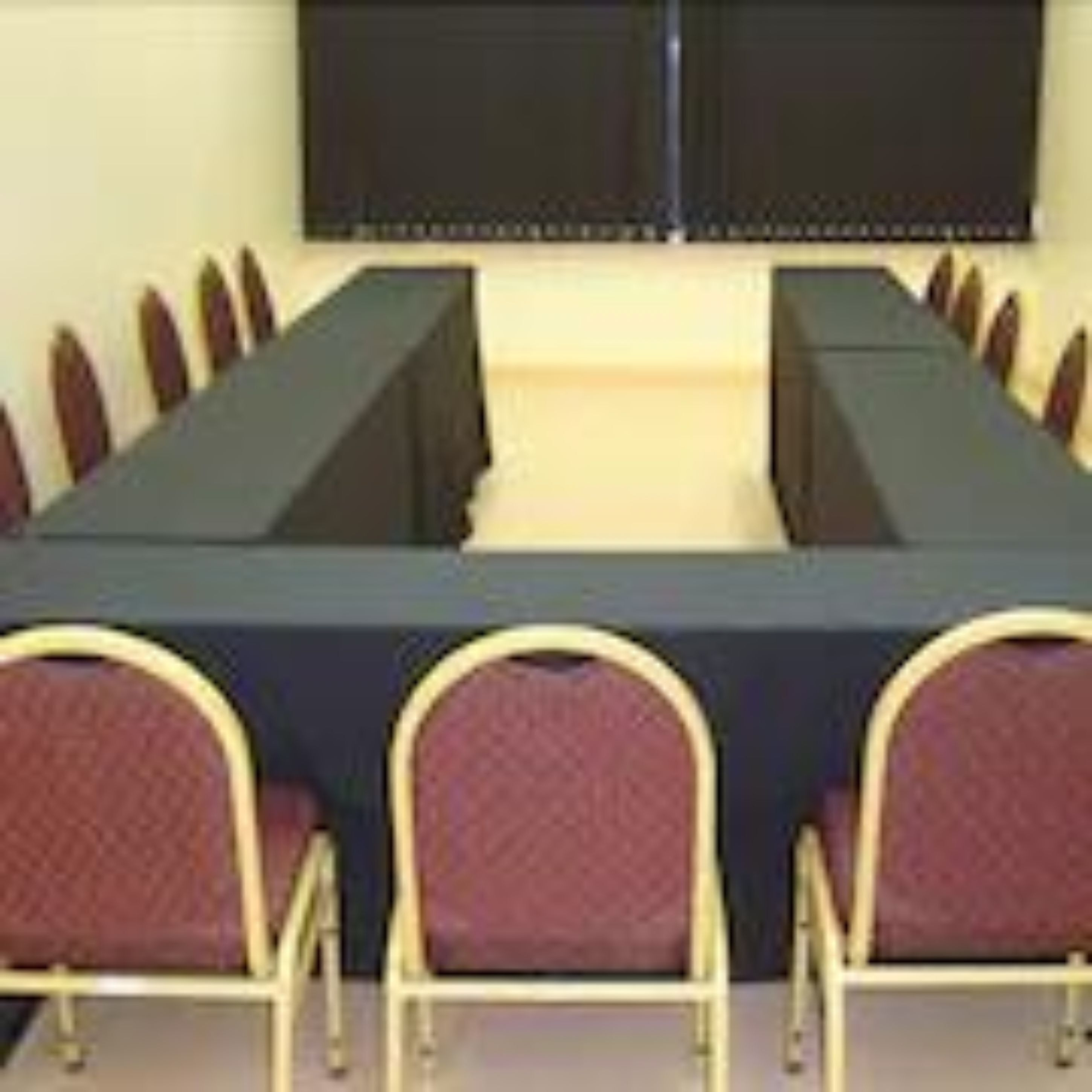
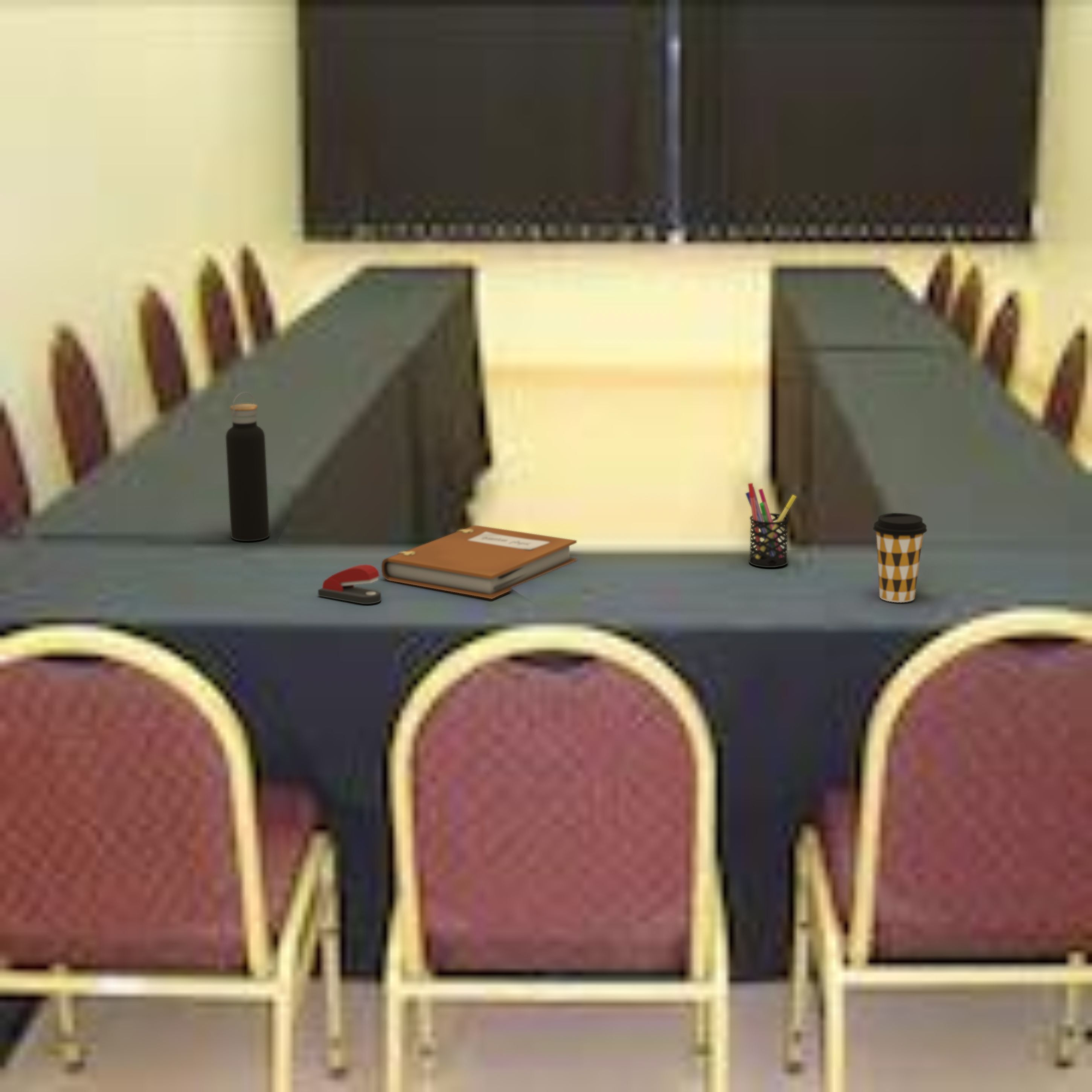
+ water bottle (247, 465)
+ pen holder (766, 524)
+ notebook (482, 558)
+ stapler (351, 581)
+ coffee cup (898, 558)
